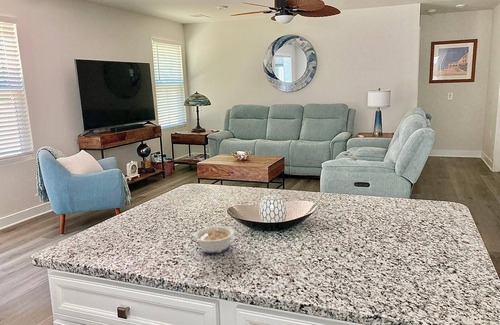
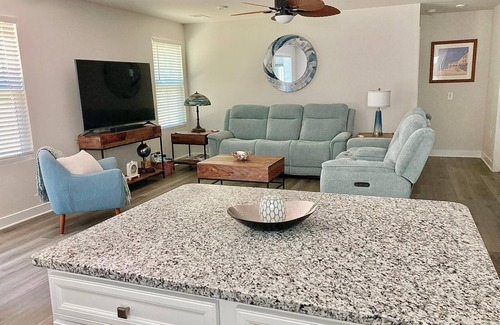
- legume (213, 239)
